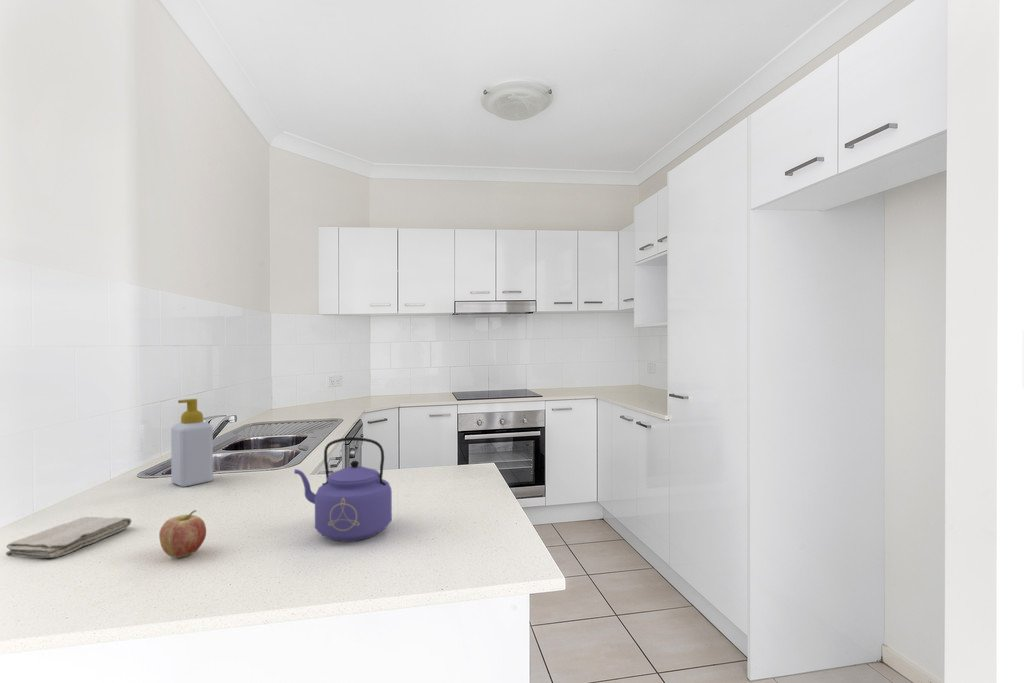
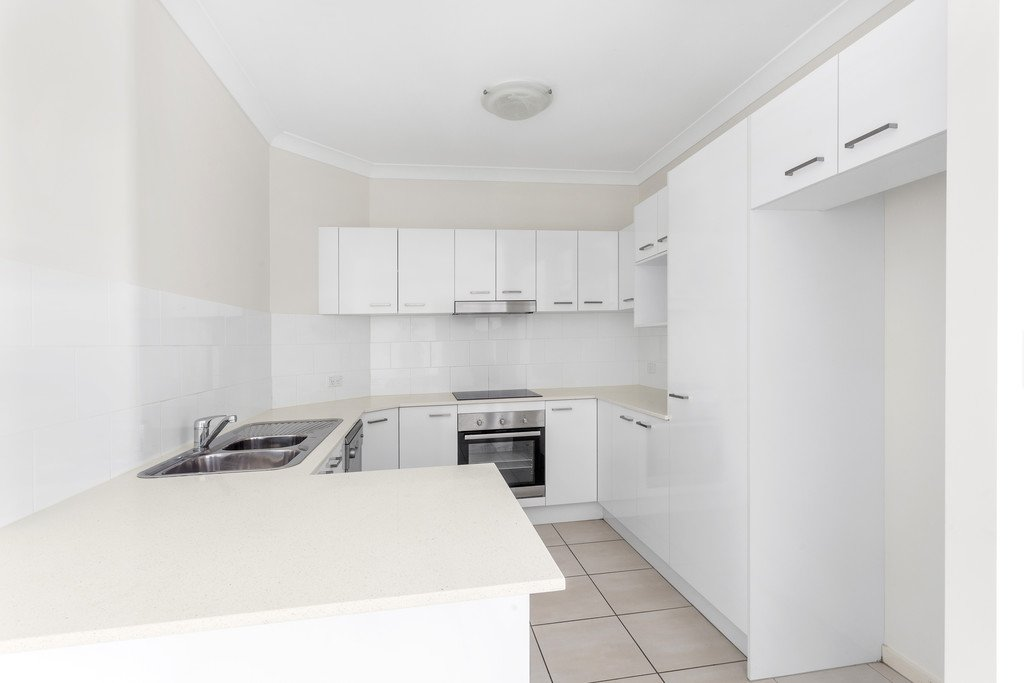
- kettle (342, 483)
- washcloth (71, 534)
- soap bottle (192, 440)
- fruit (183, 534)
